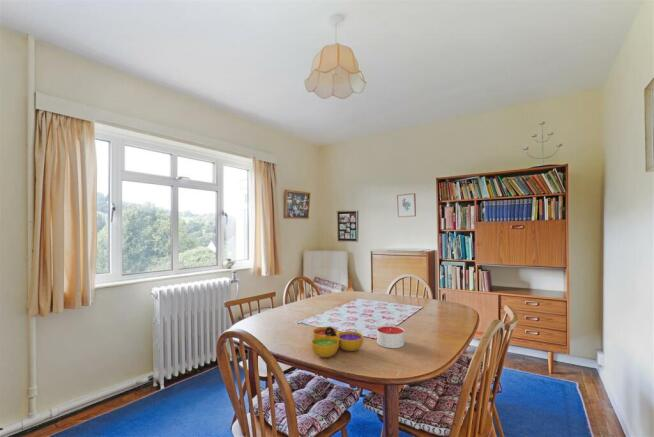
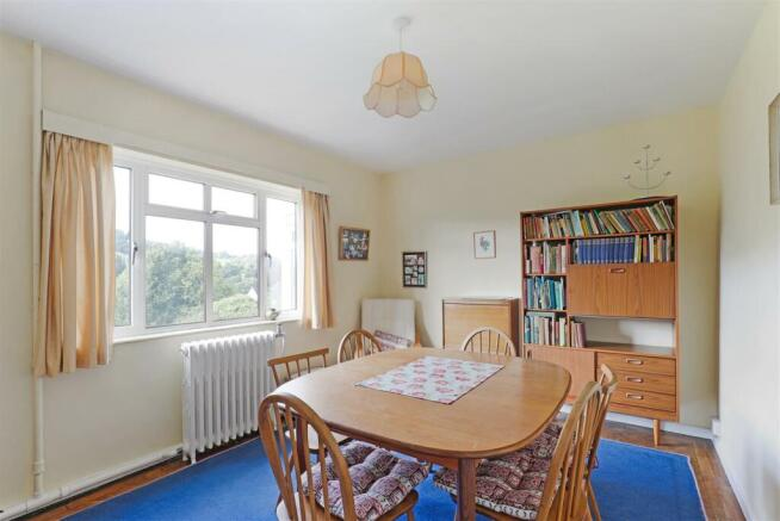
- candle (390, 335)
- decorative bowl (331, 336)
